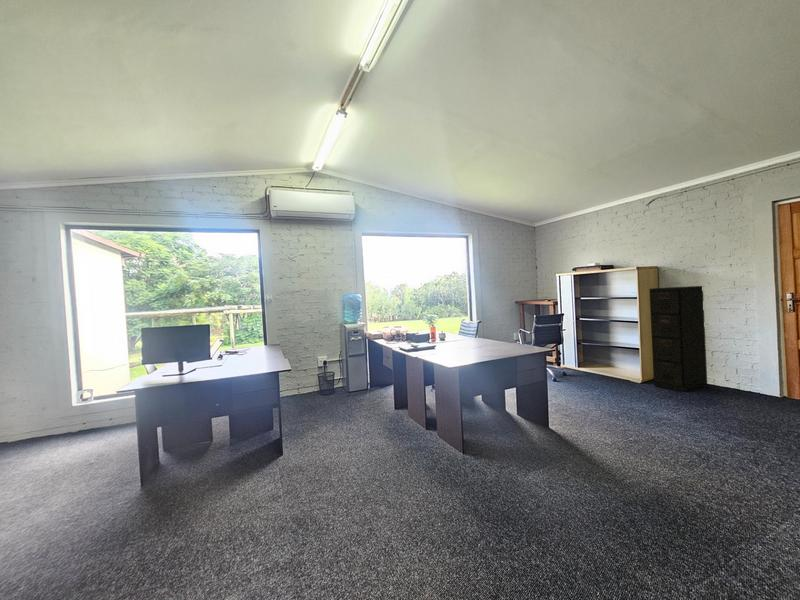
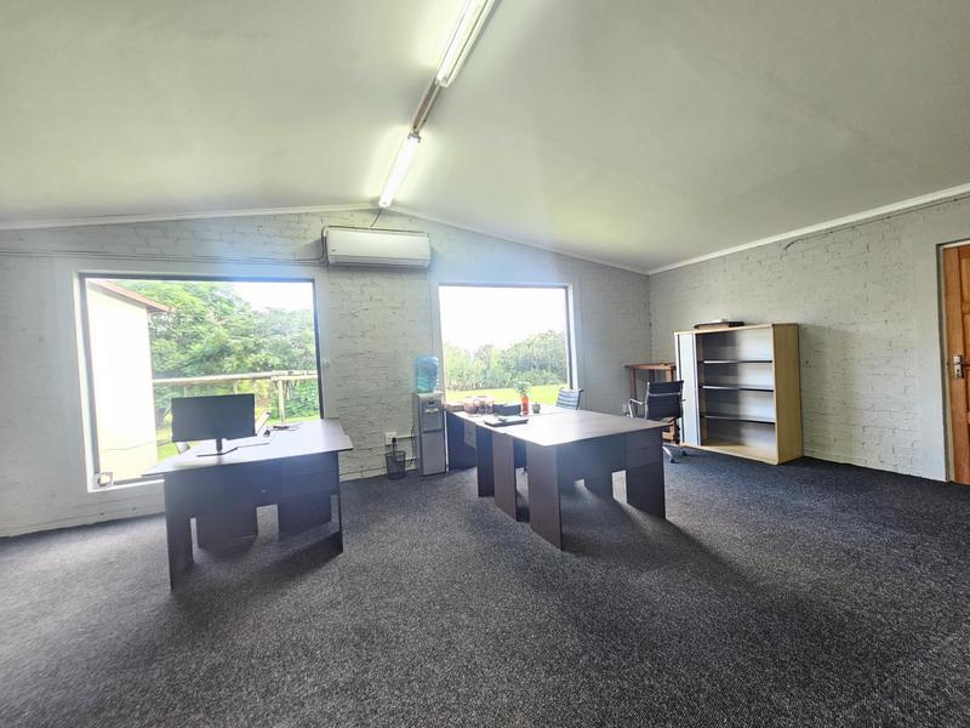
- filing cabinet (677, 336)
